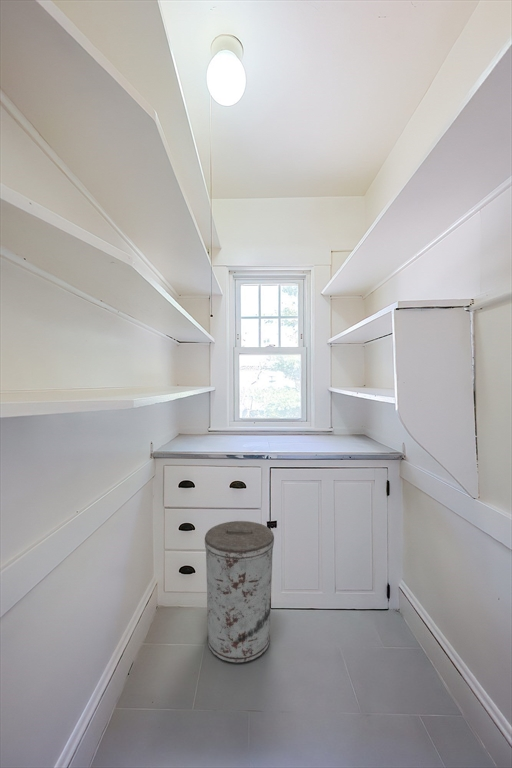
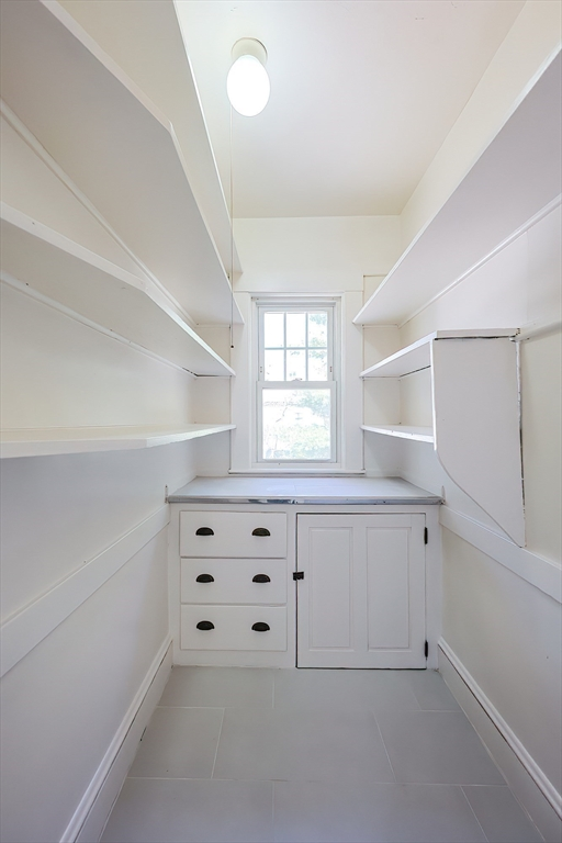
- trash can (239, 583)
